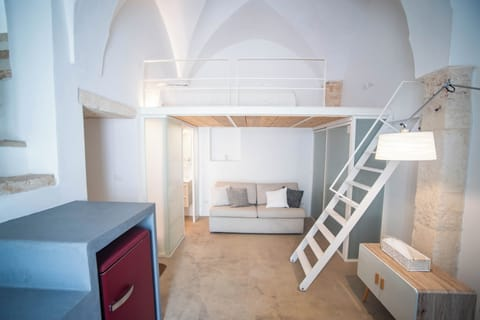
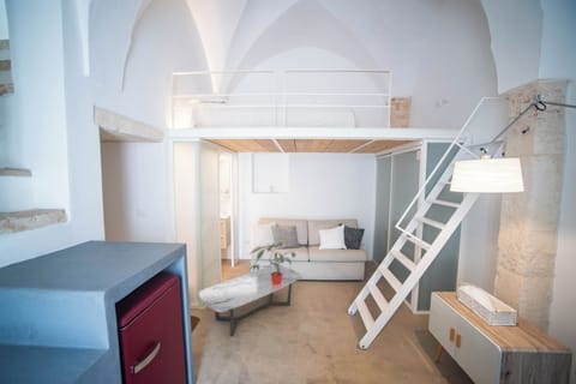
+ potted plant (275, 262)
+ coffee table (254, 298)
